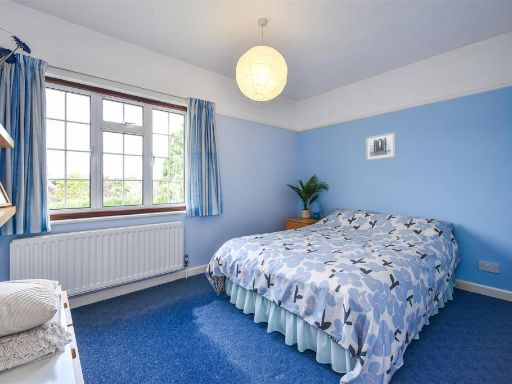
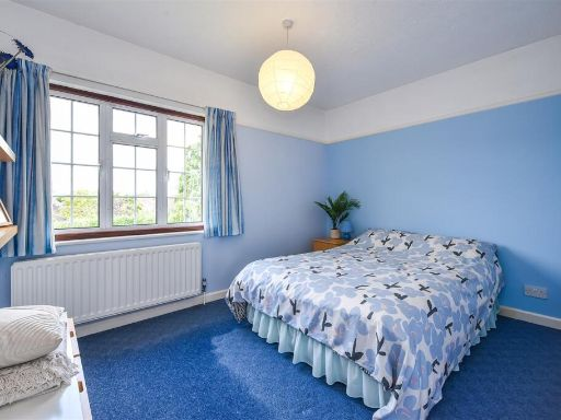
- wall art (379, 147)
